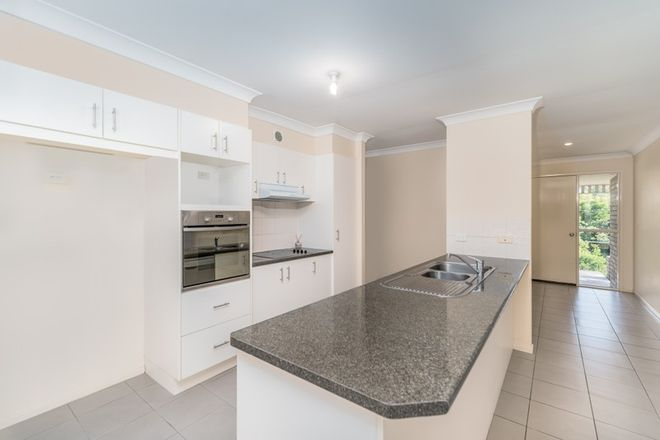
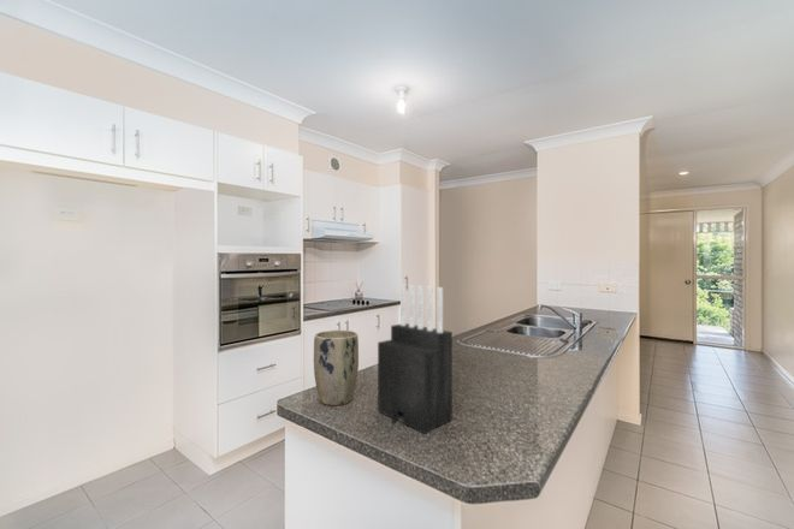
+ knife block (410, 351)
+ plant pot (336, 367)
